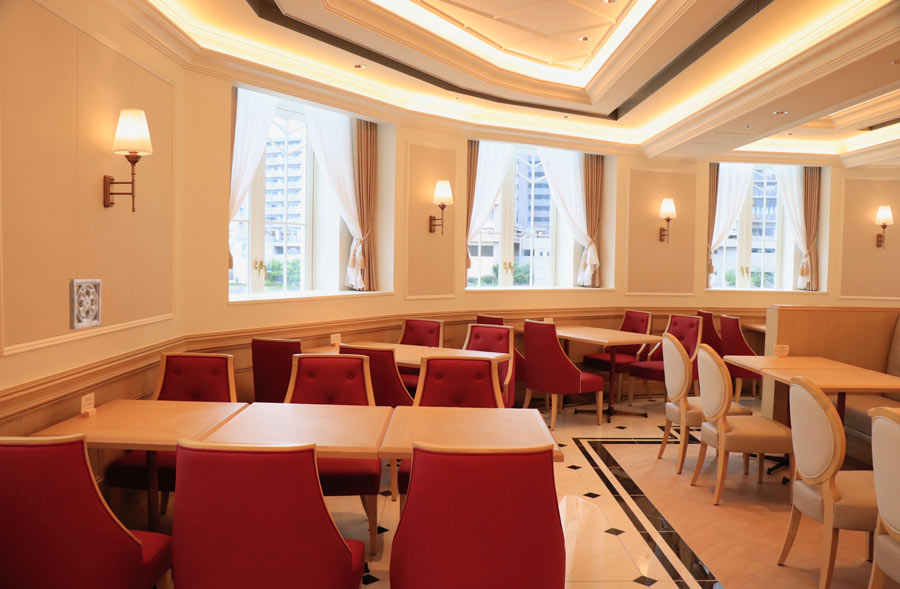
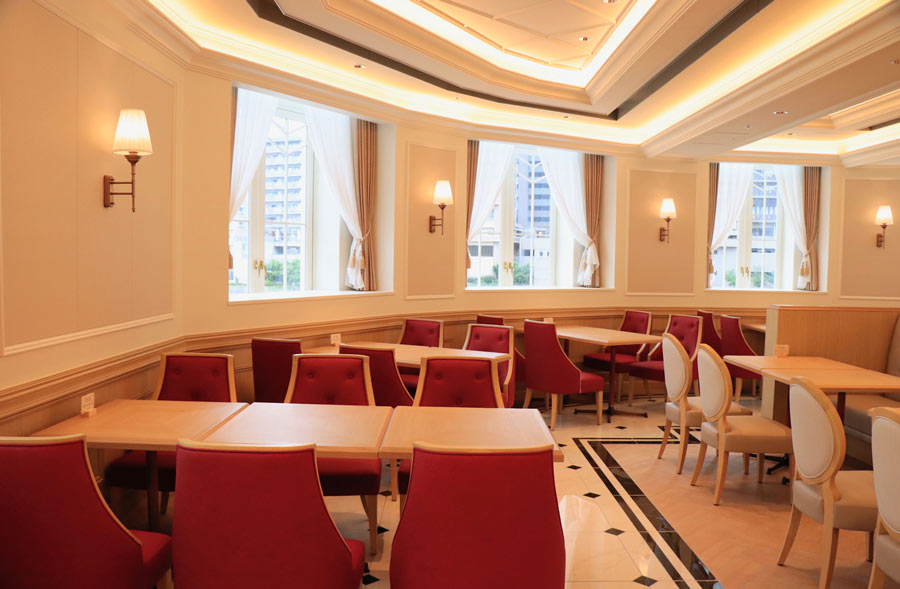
- wall ornament (85, 303)
